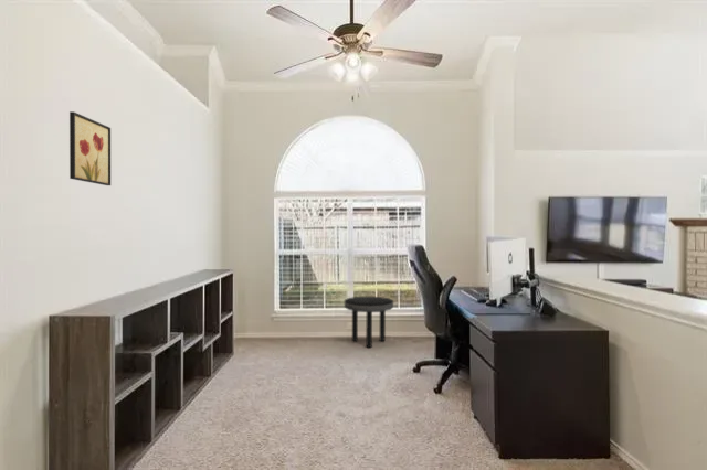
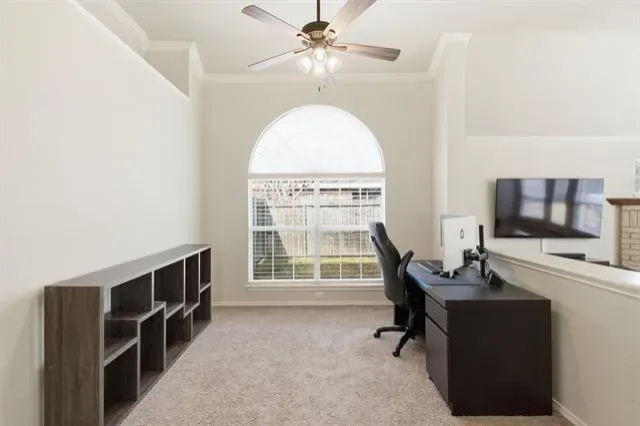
- wall art (89, 151)
- side table (368, 321)
